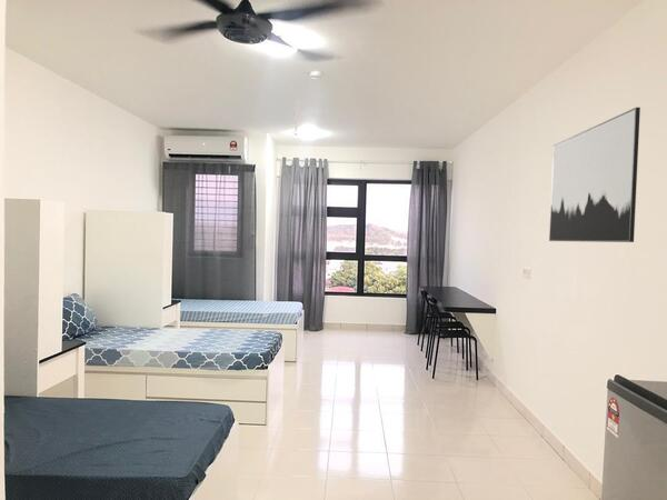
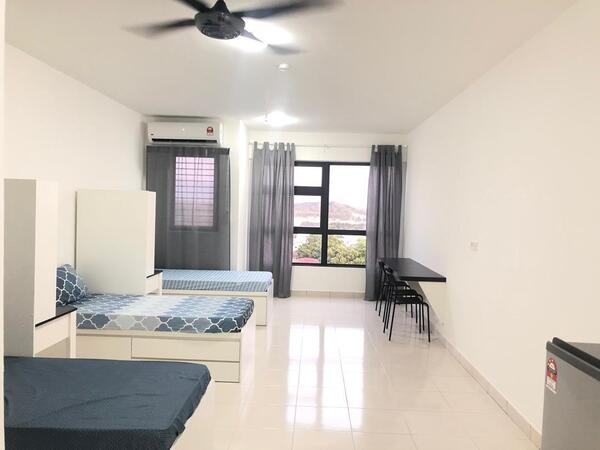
- wall art (586, 186)
